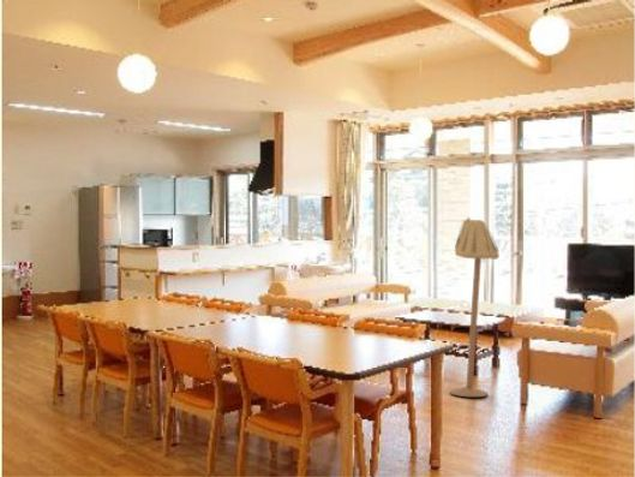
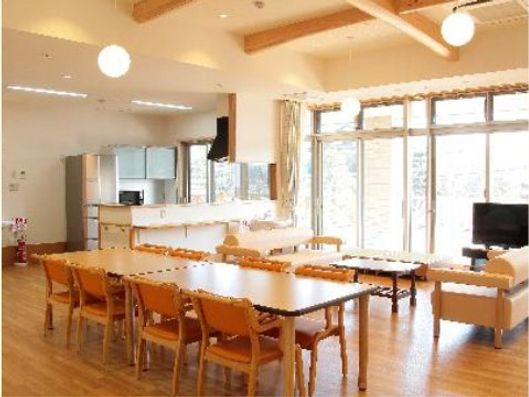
- floor lamp (474, 304)
